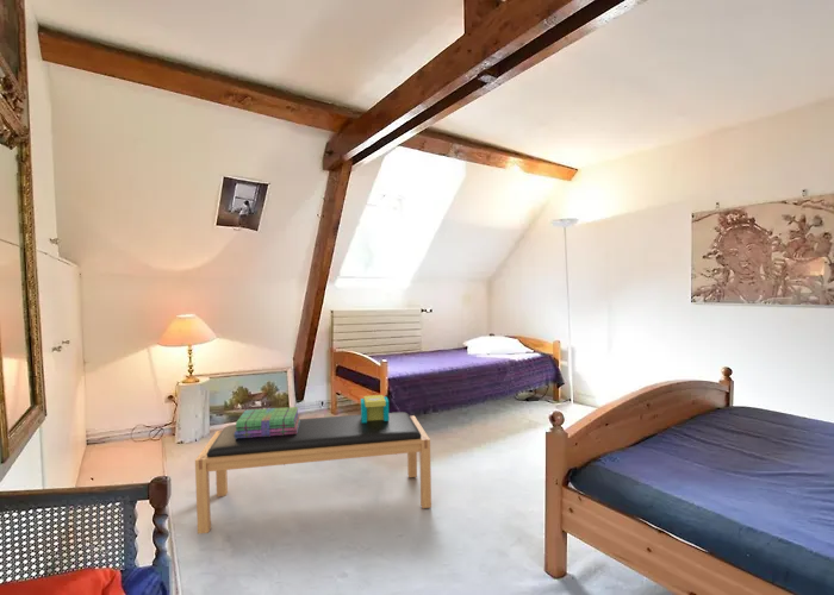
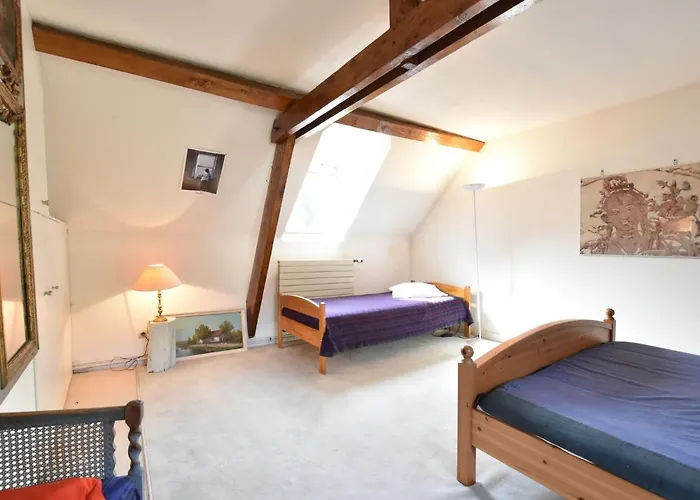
- bench (319, 461)
- stack of books (268, 421)
- decorative box (374, 408)
